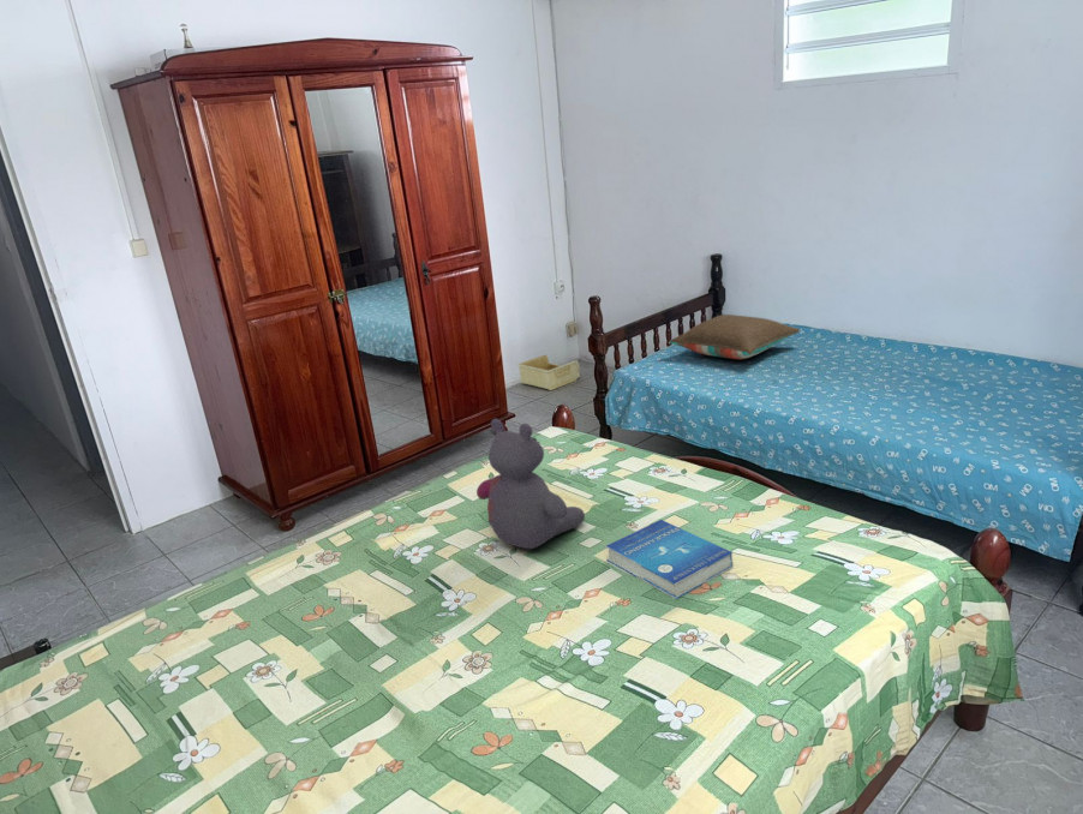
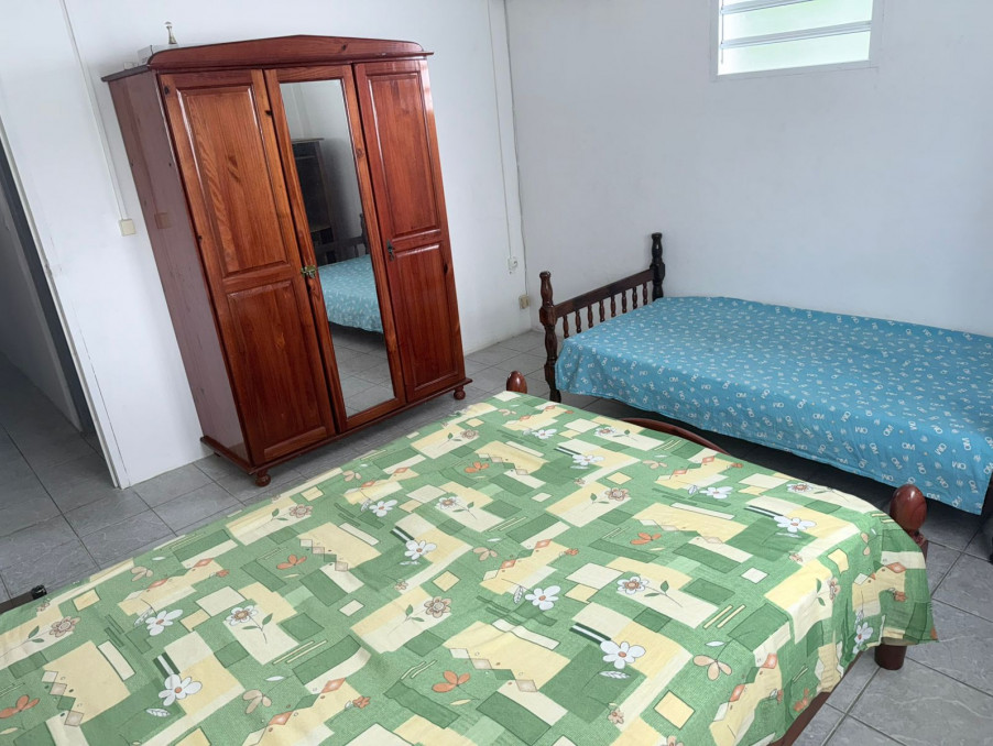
- stuffed bear (531, 475)
- book (668, 556)
- storage bin (549, 371)
- pillow (734, 335)
